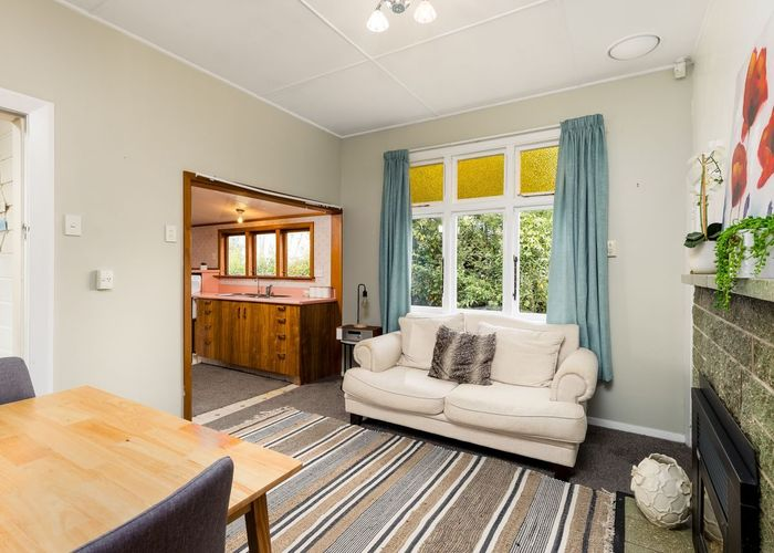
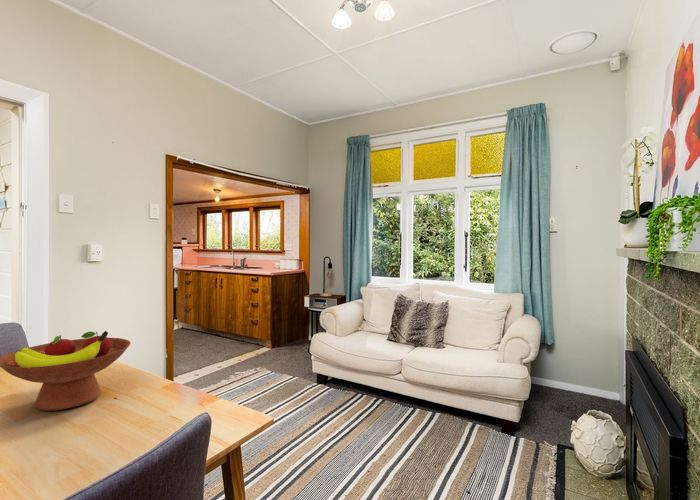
+ fruit bowl (69, 365)
